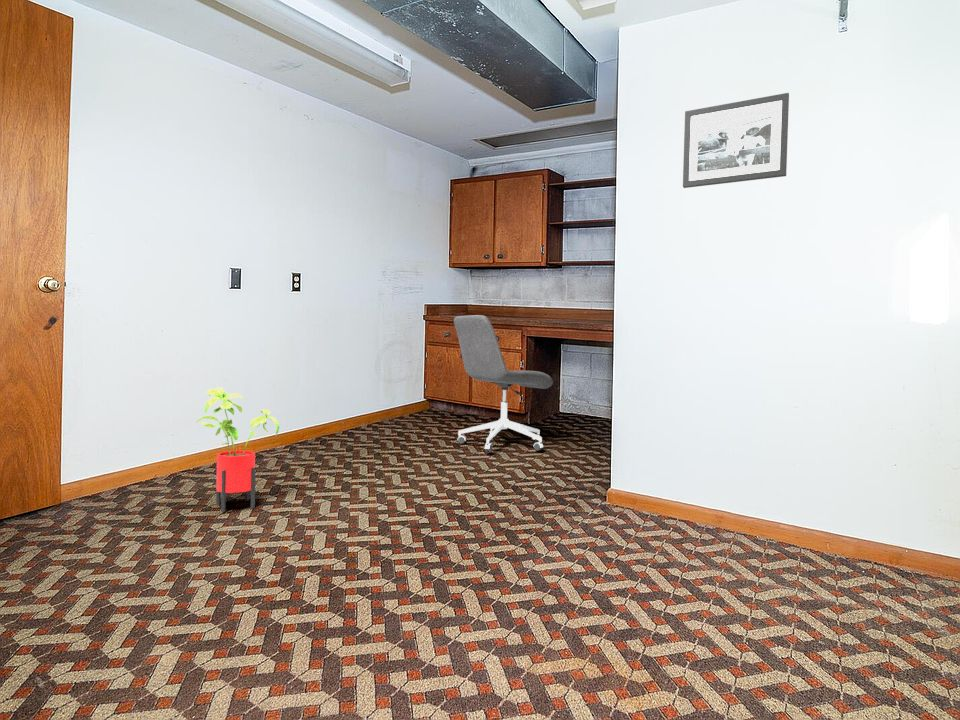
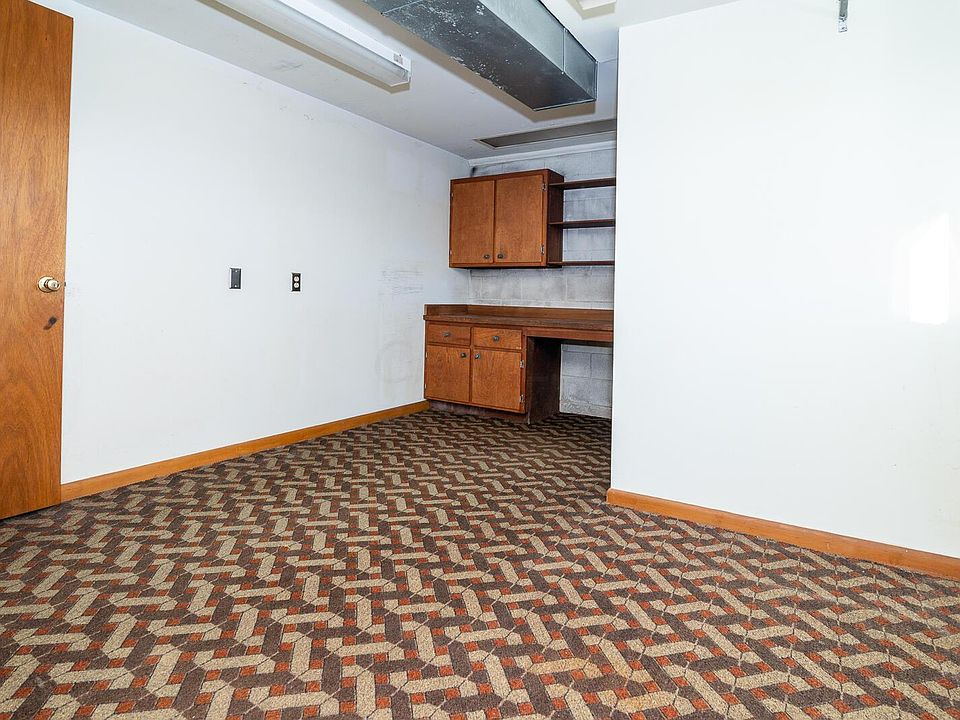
- office chair (503, 381)
- house plant (232, 446)
- picture frame (733, 142)
